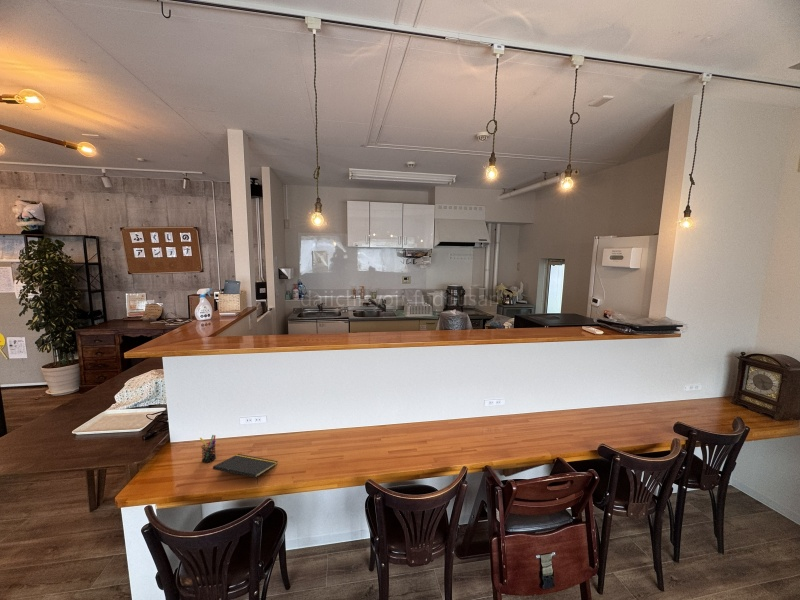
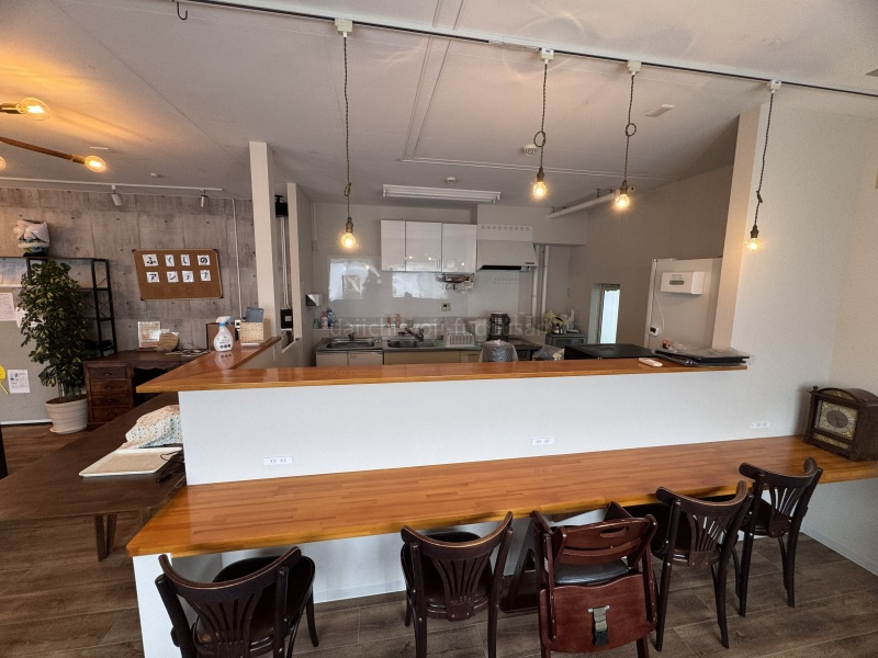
- notepad (246, 465)
- pen holder (210, 446)
